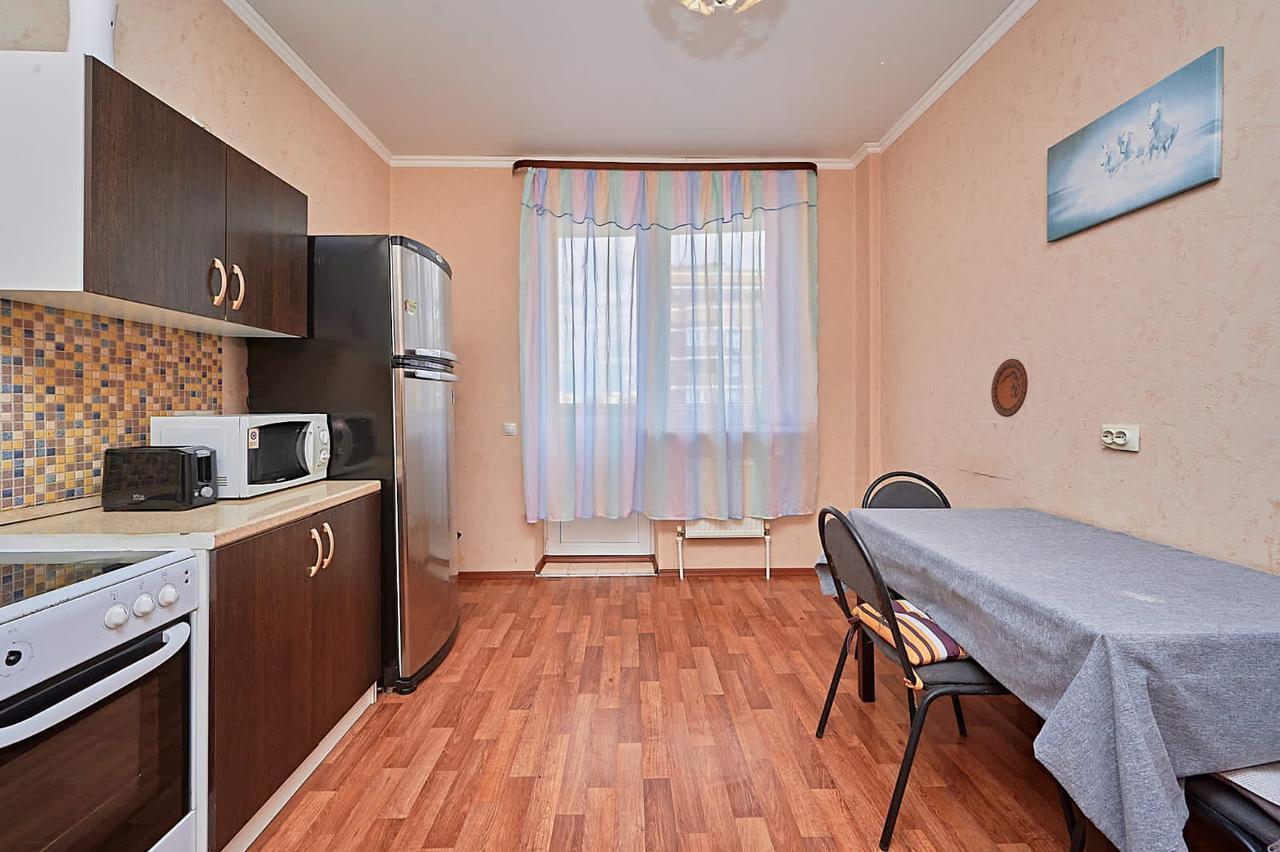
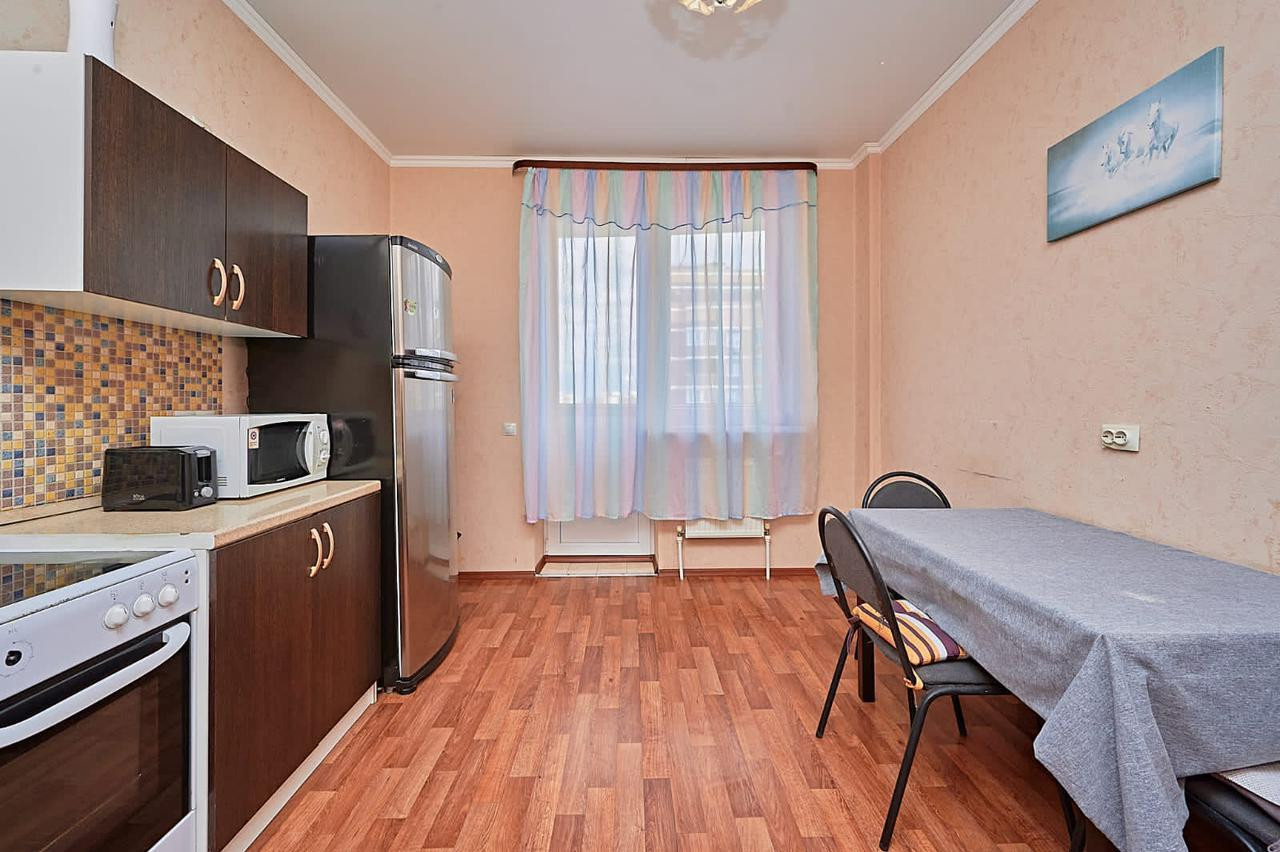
- decorative plate (1009, 388)
